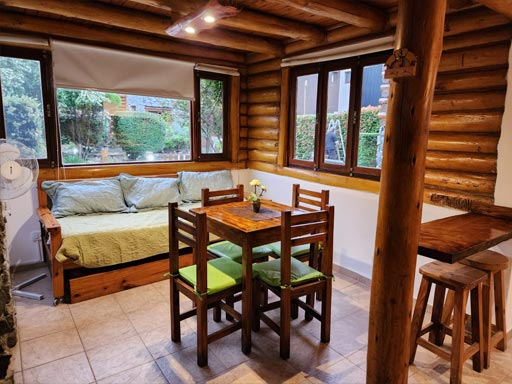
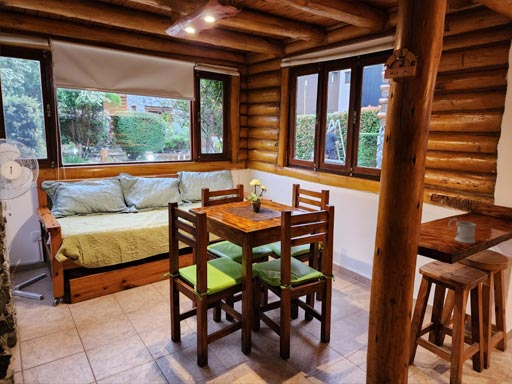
+ mug (461, 229)
